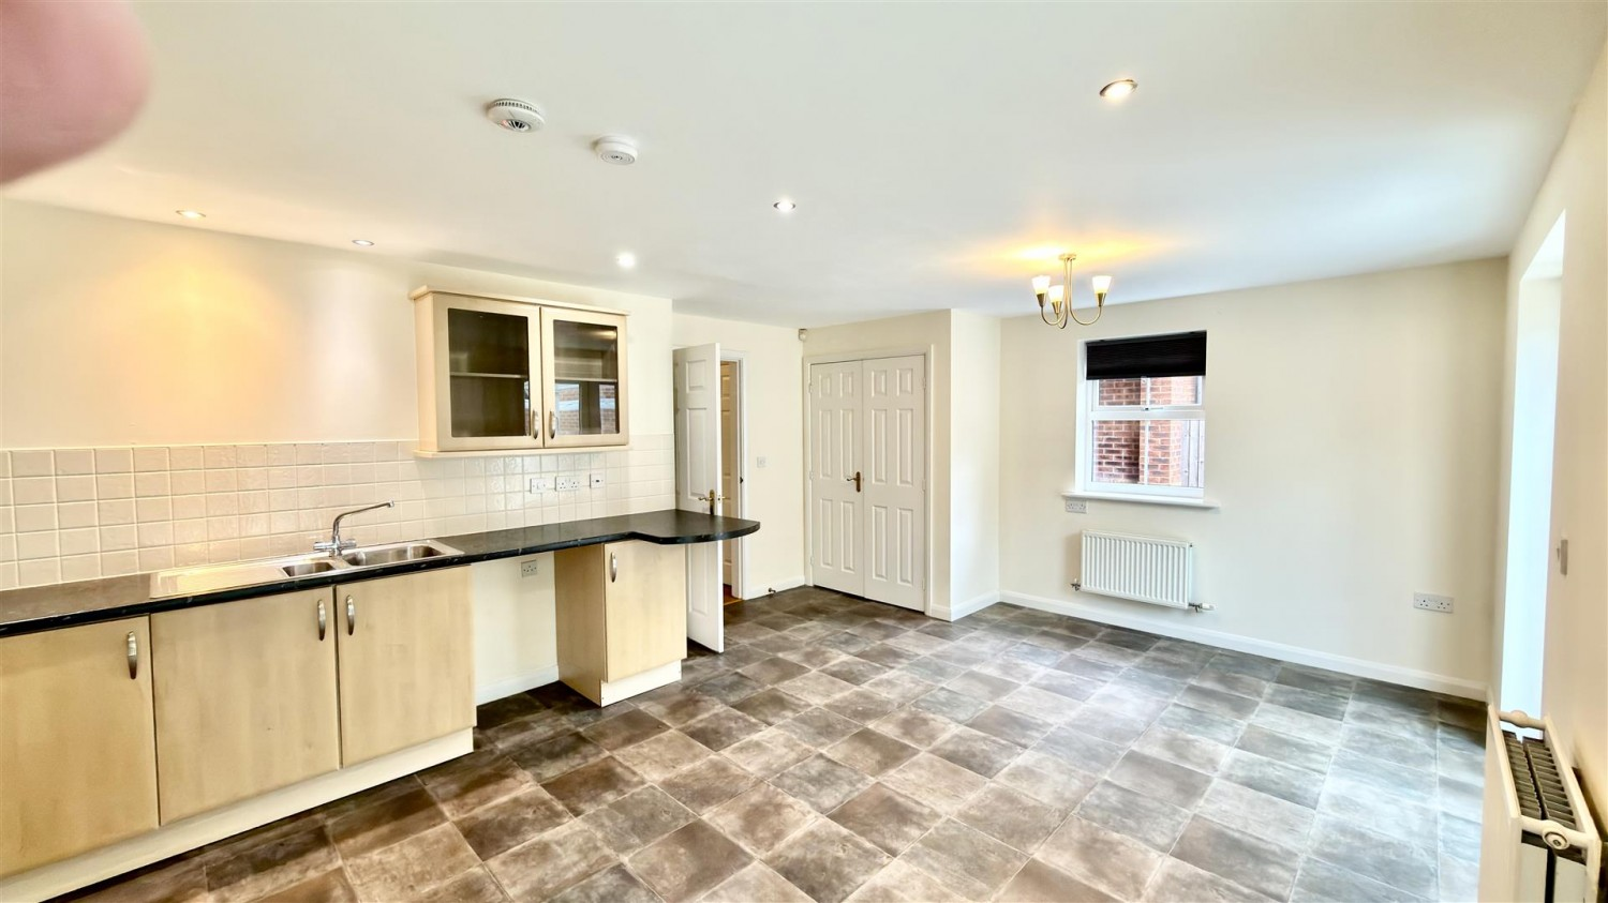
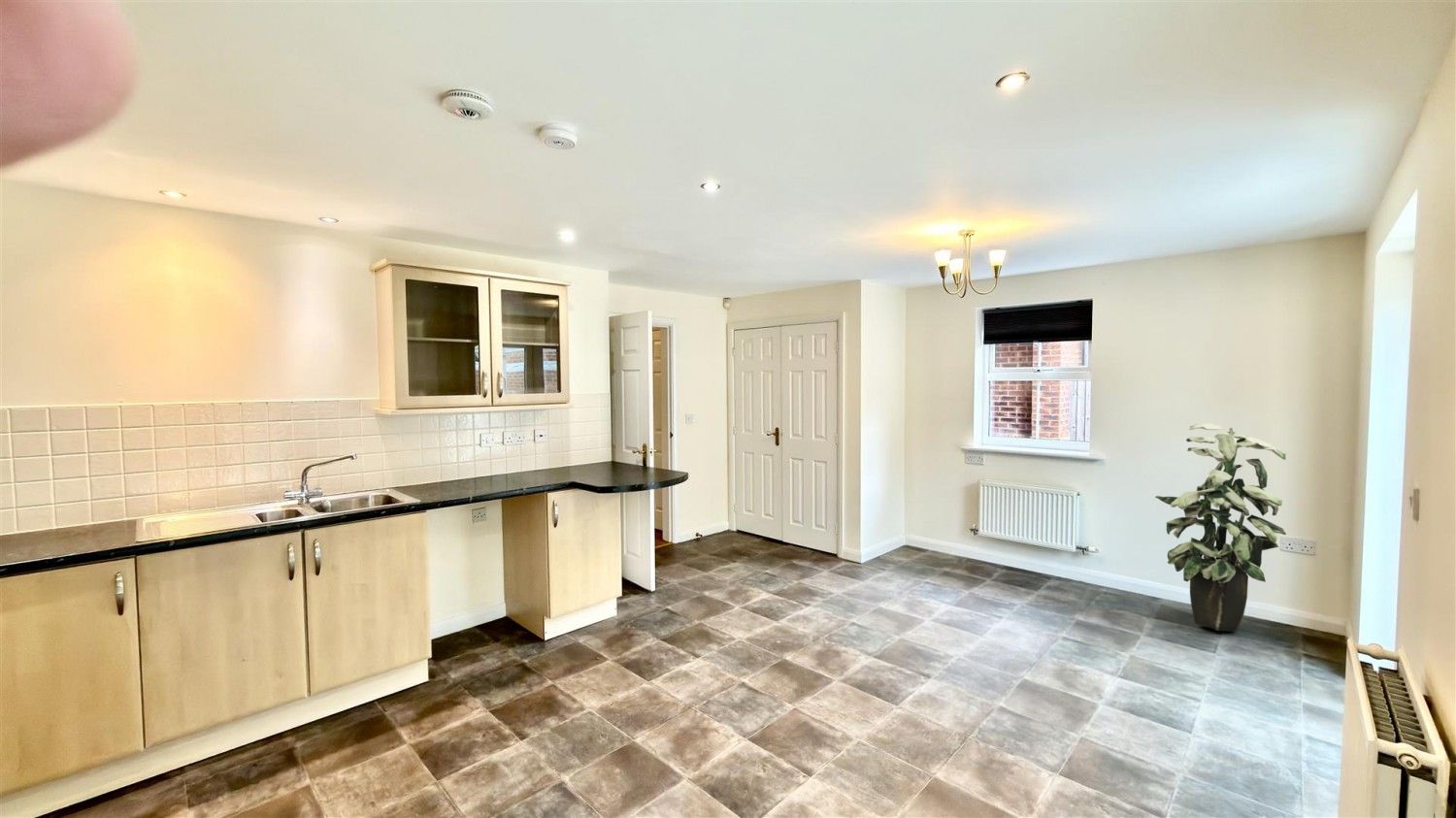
+ indoor plant (1217, 526)
